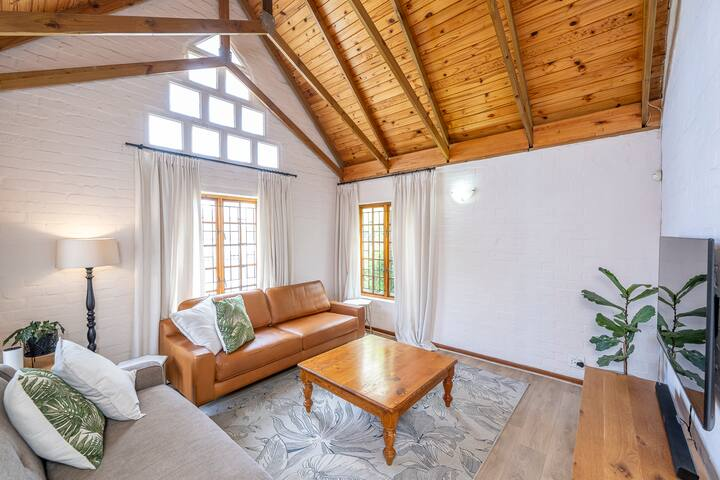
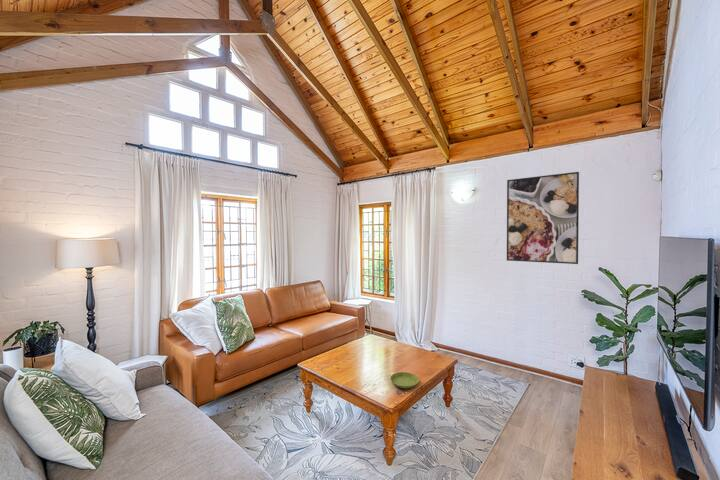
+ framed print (540, 219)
+ saucer (404, 380)
